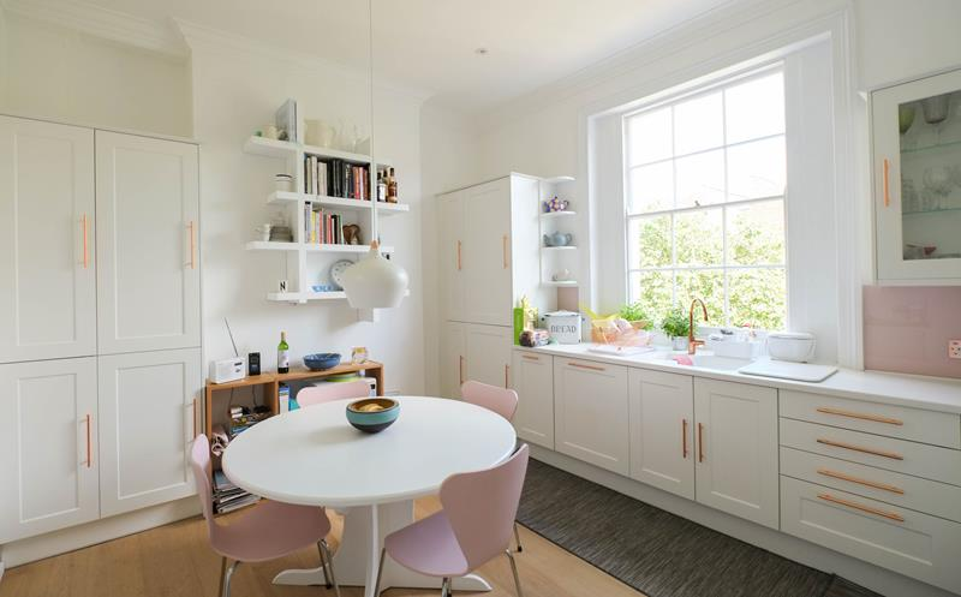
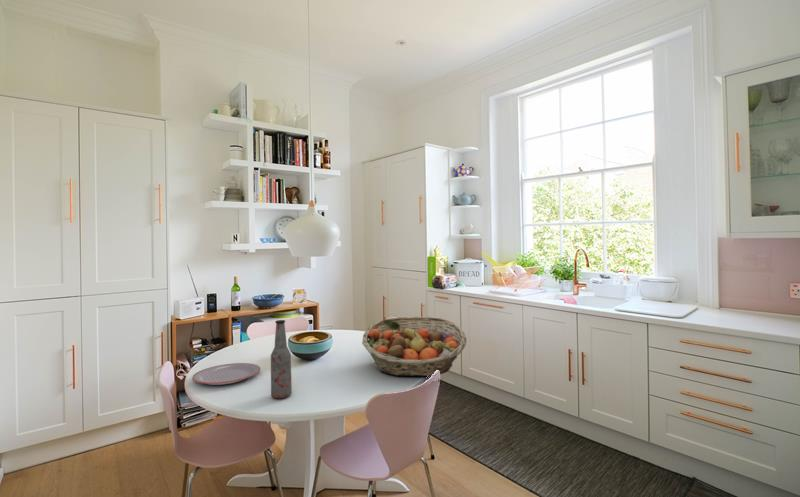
+ bottle (280, 358)
+ plate (227, 374)
+ fruit basket (414, 344)
